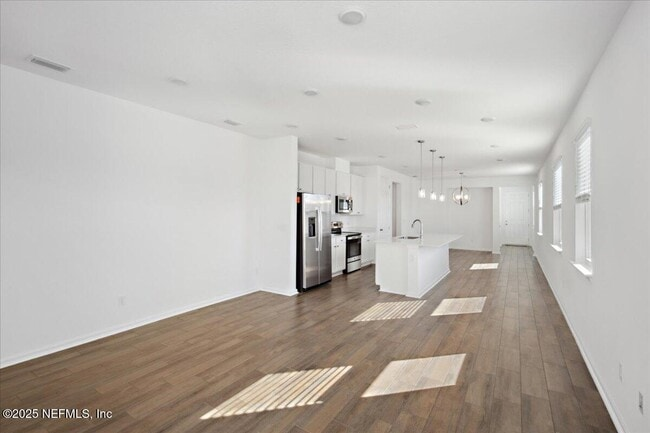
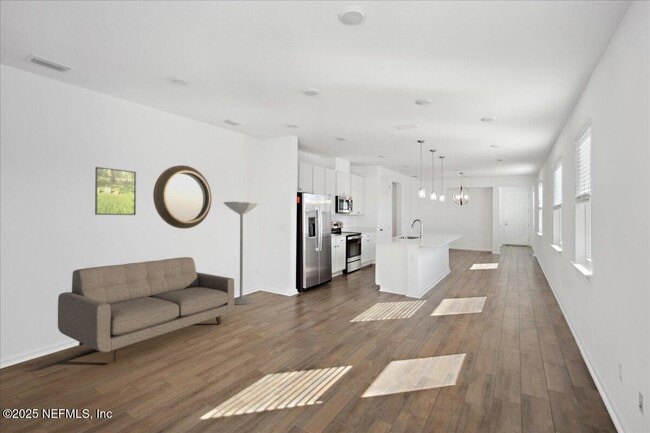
+ sofa (157, 299)
+ floor lamp (241, 251)
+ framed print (116, 192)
+ home mirror (186, 197)
